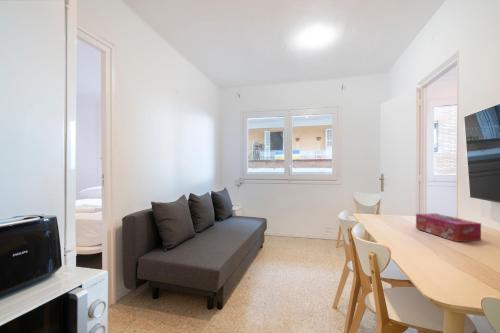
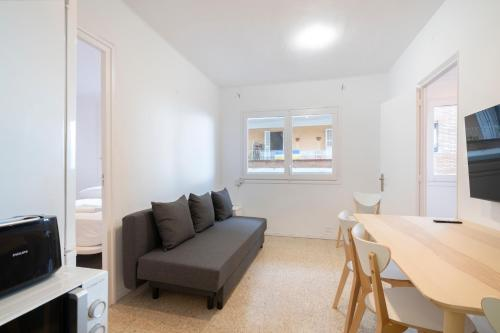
- tissue box (445, 226)
